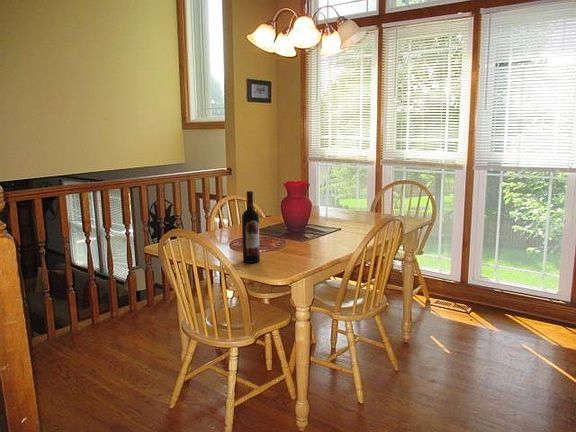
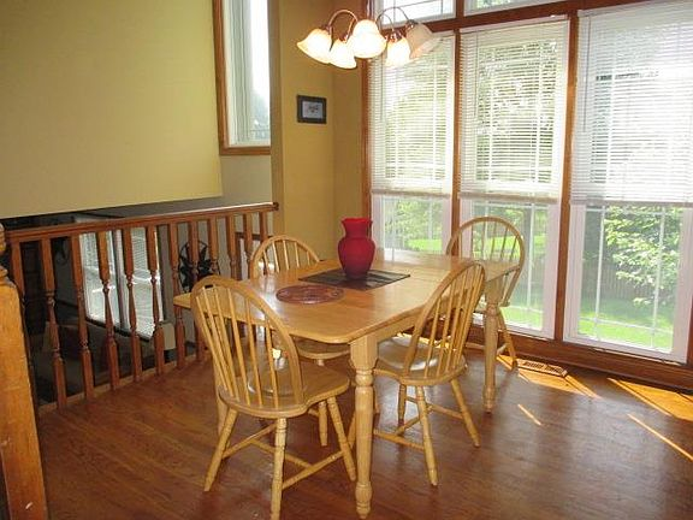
- wine bottle (250, 226)
